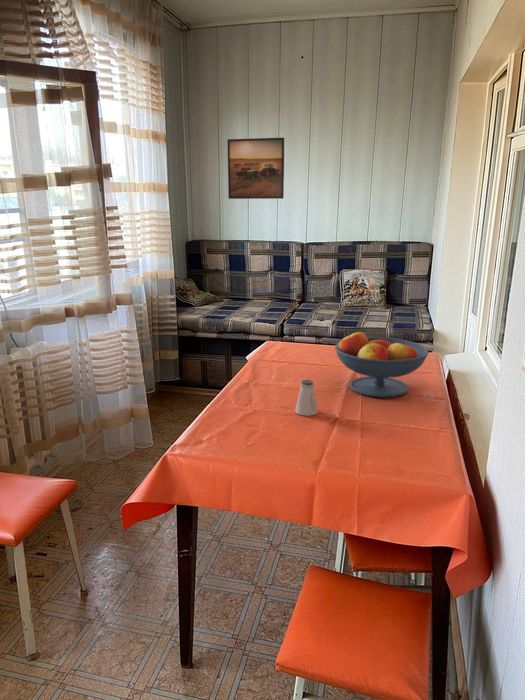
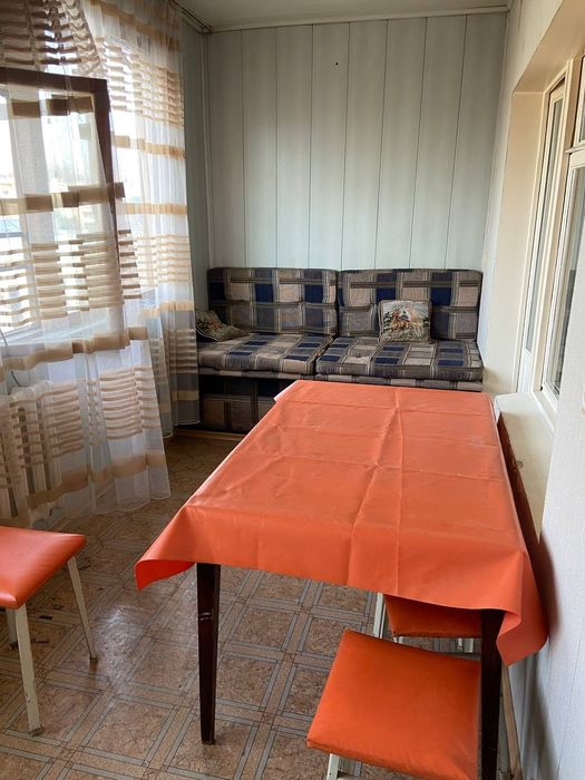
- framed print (255, 169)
- saltshaker (306, 396)
- fruit bowl (380, 360)
